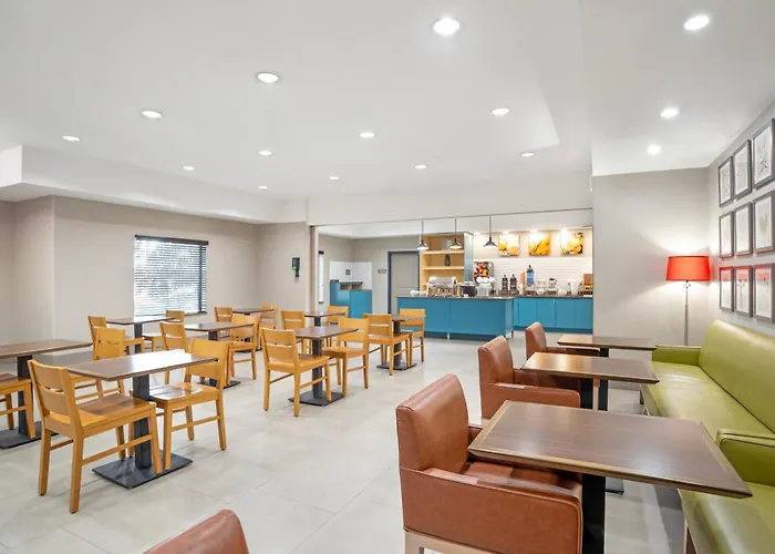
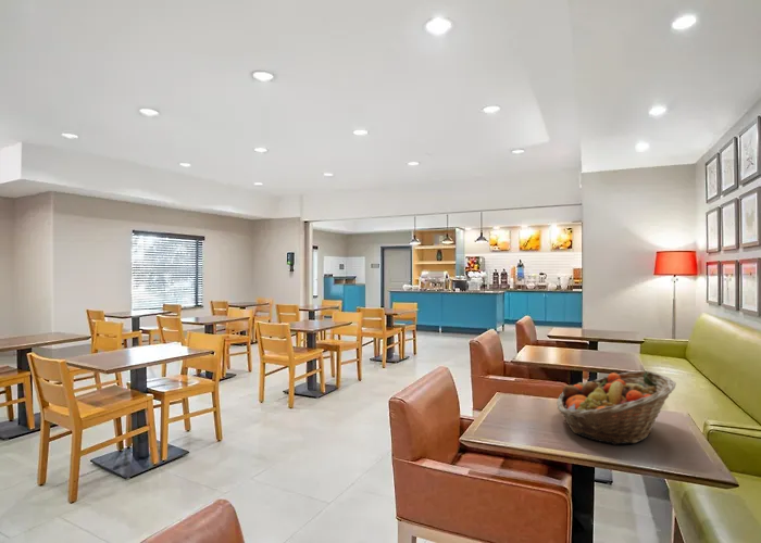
+ fruit basket (612, 402)
